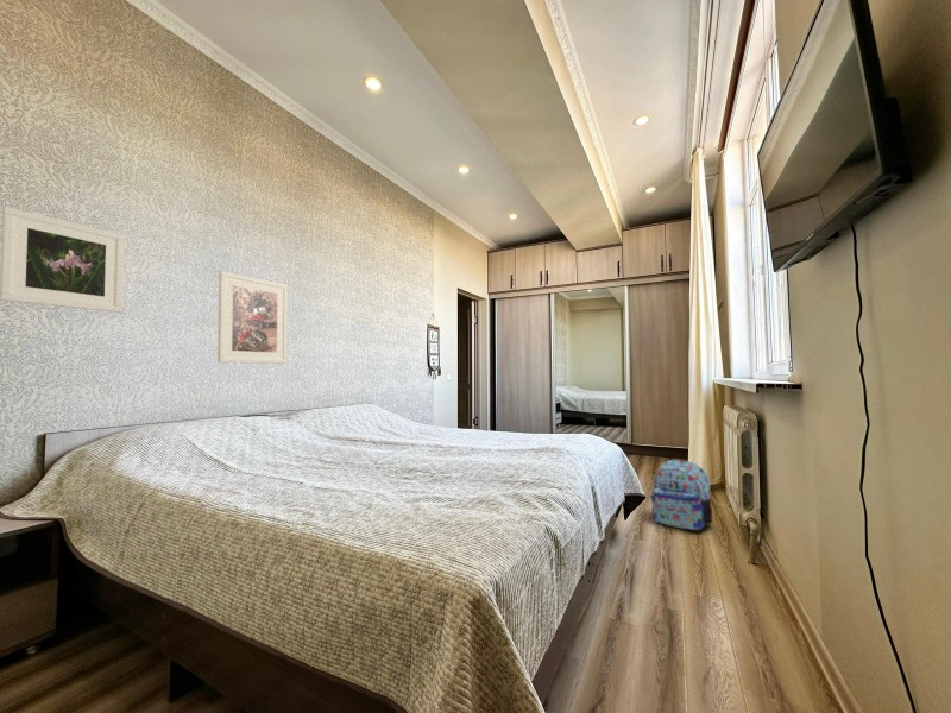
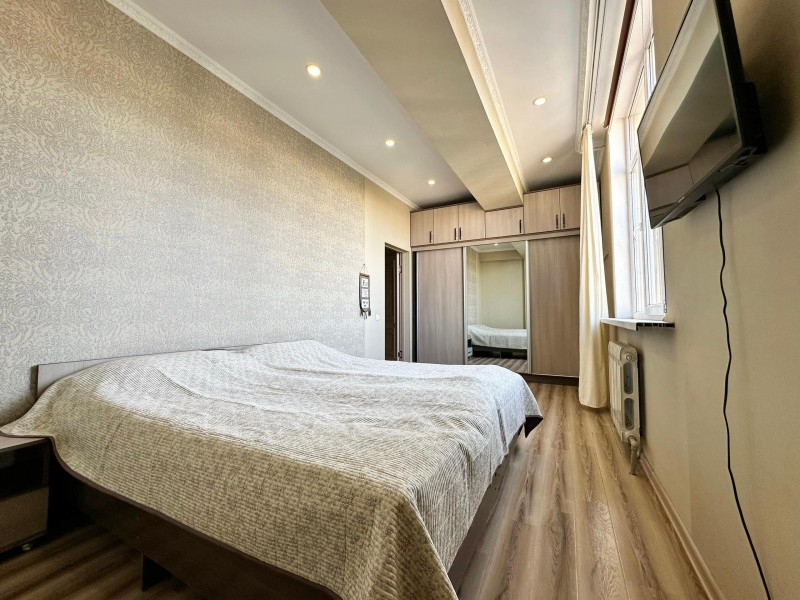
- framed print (68, 264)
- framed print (254, 320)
- backpack (679, 492)
